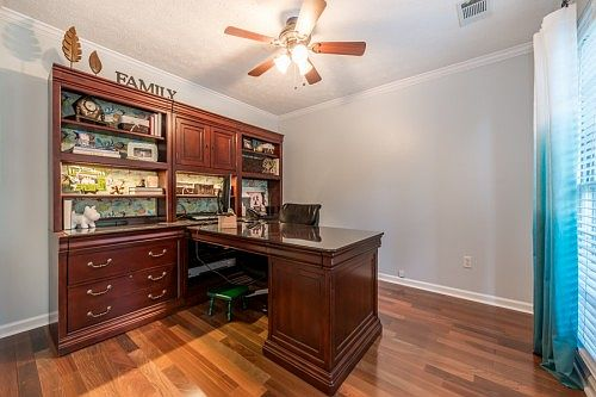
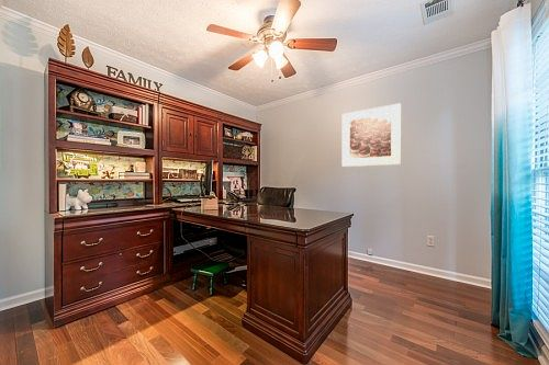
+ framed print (369, 137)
